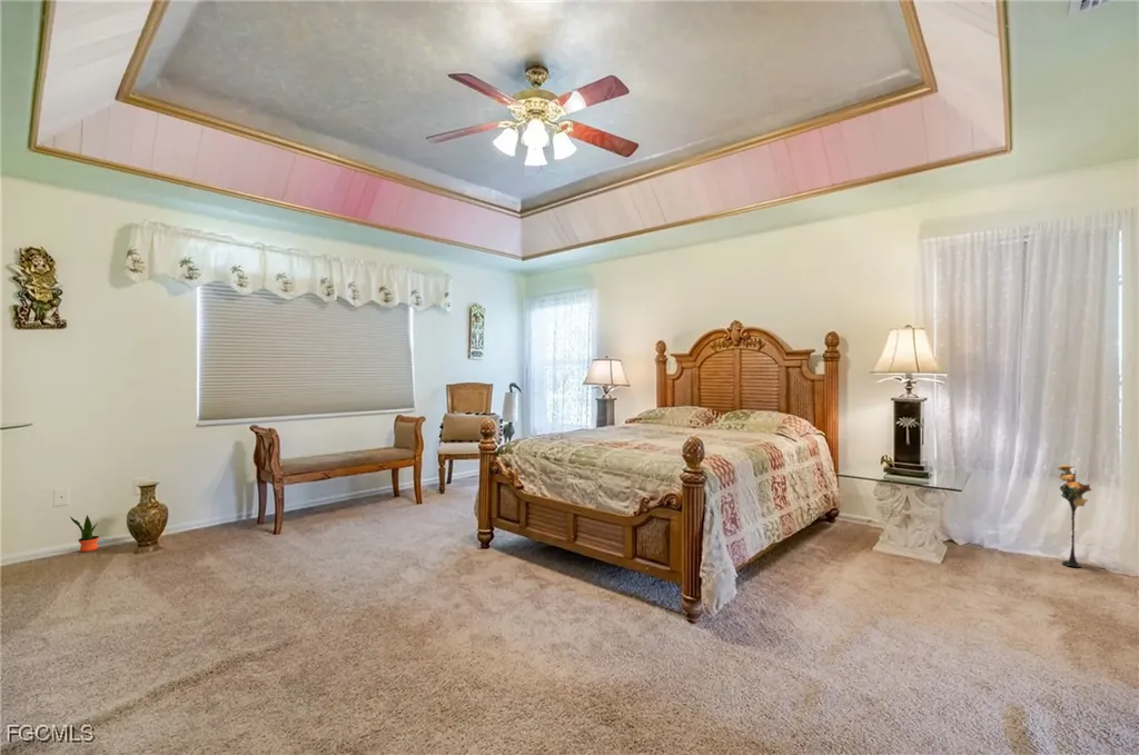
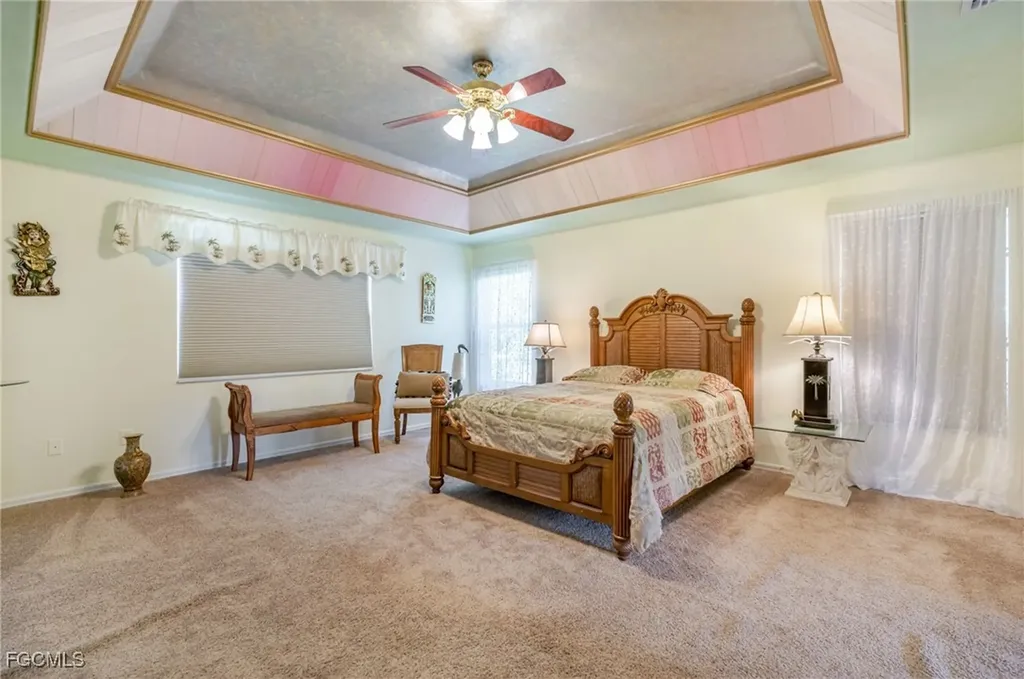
- potted plant (1073, 515)
- potted plant (85, 532)
